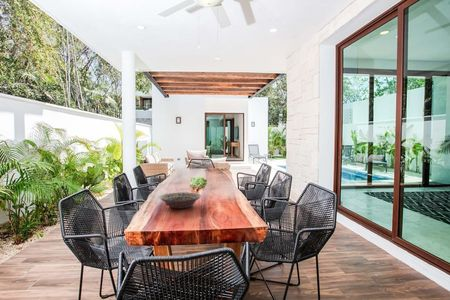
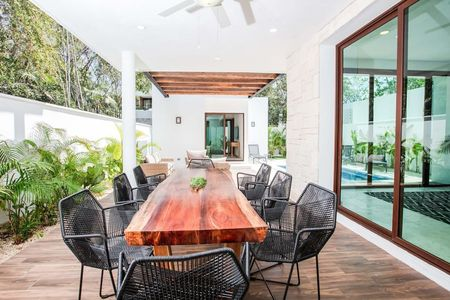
- decorative bowl (180, 201)
